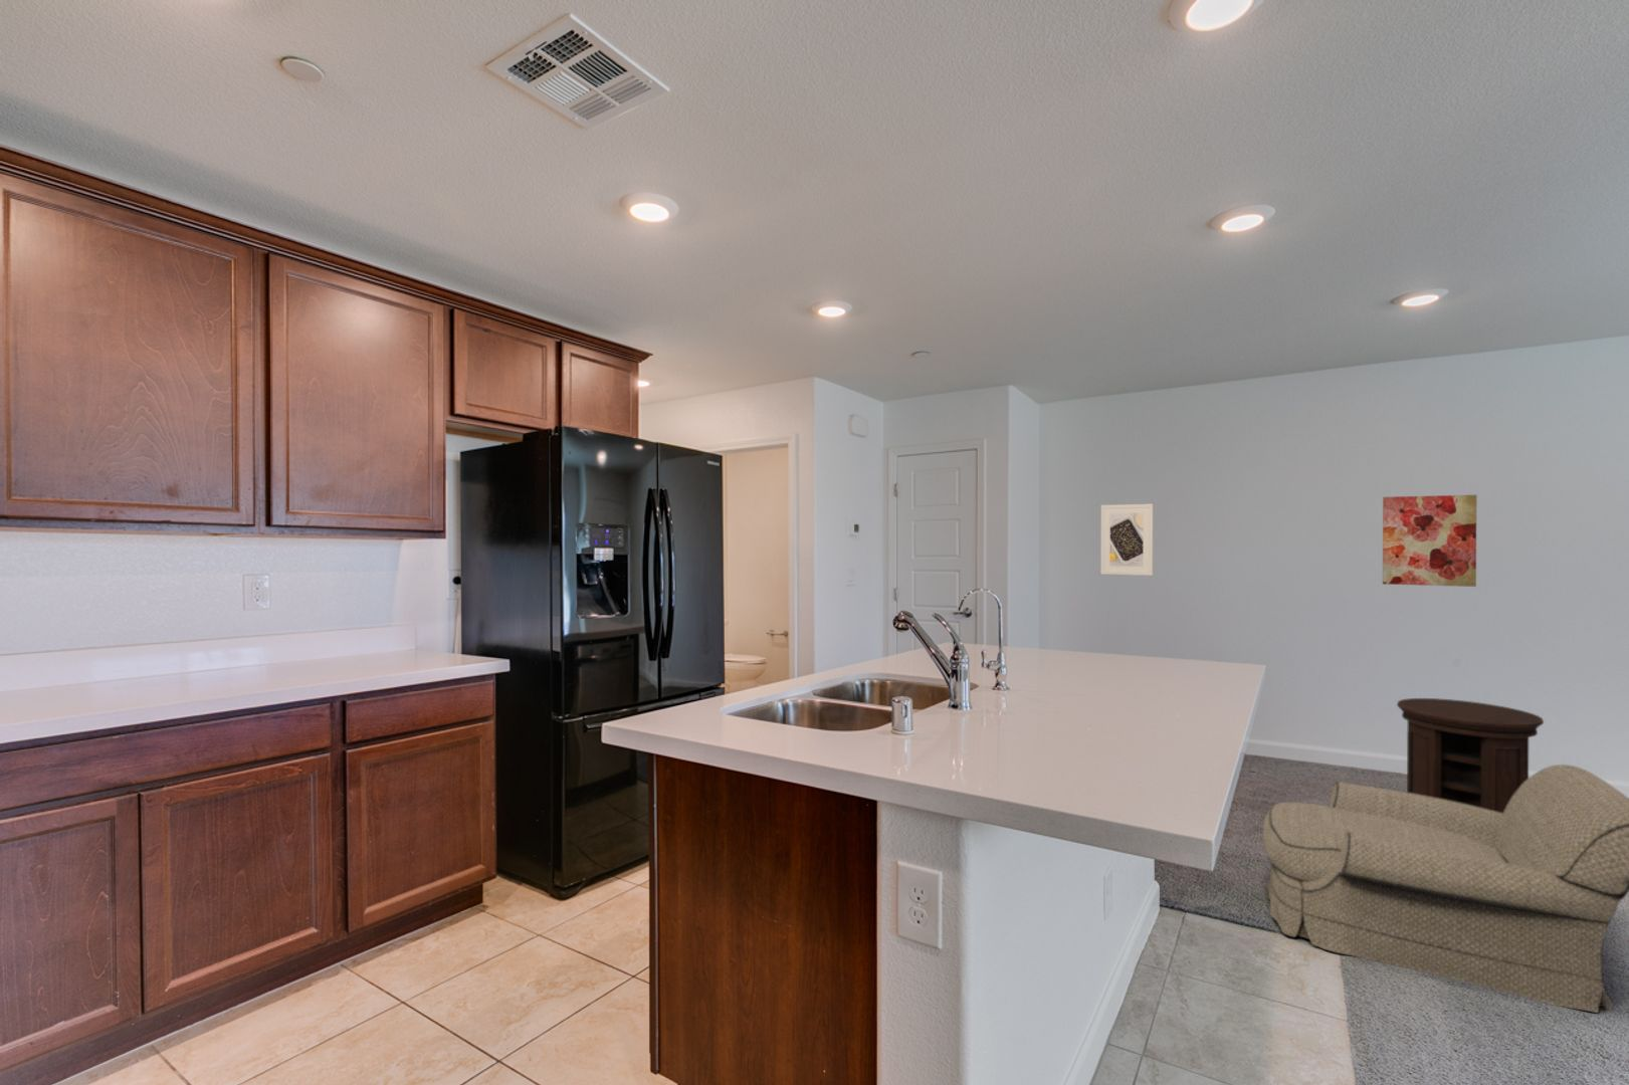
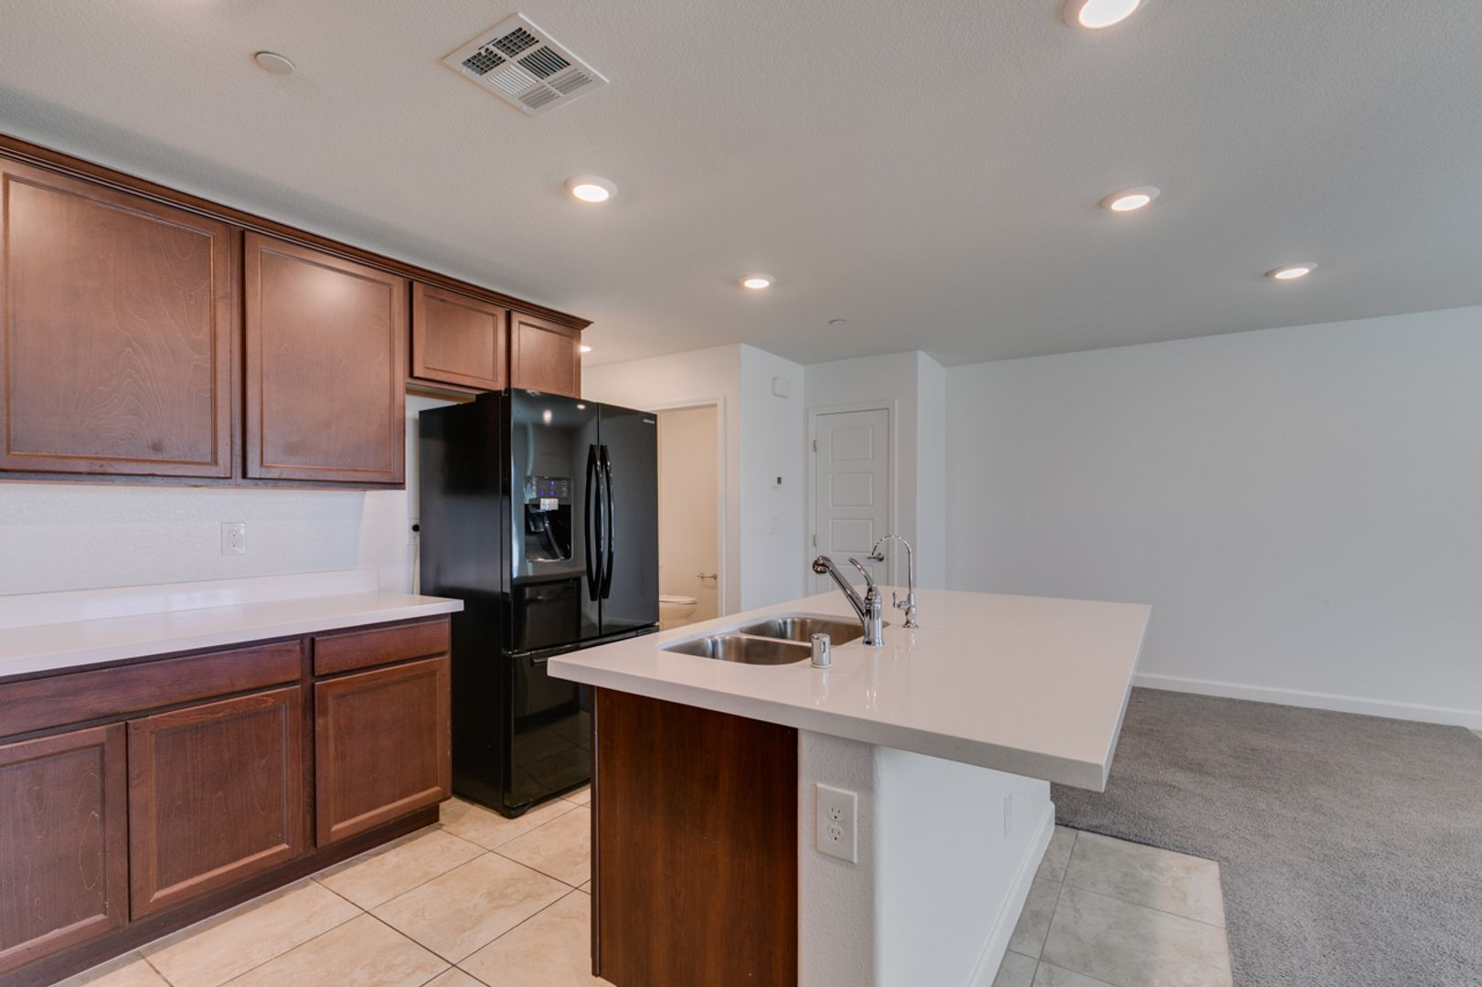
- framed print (1126, 540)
- side table (1465, 781)
- armchair (1432, 846)
- wall art (1428, 540)
